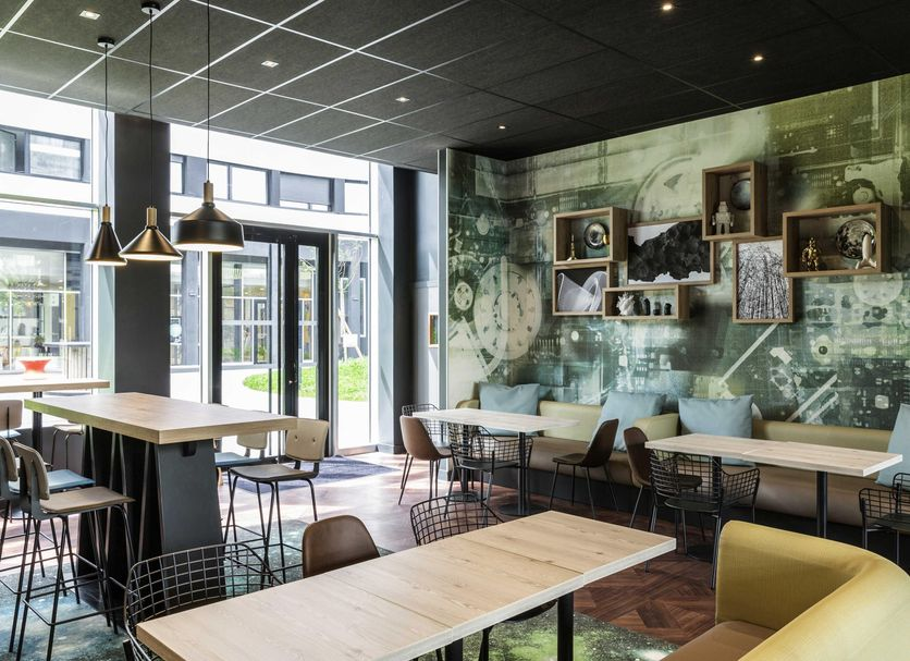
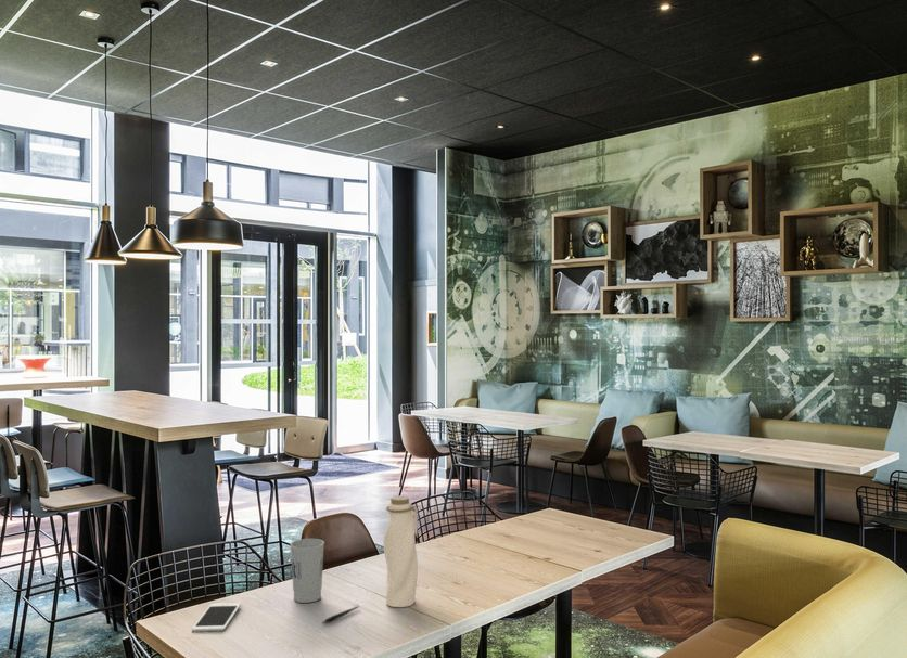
+ water bottle (401, 549)
+ cup (307, 570)
+ cell phone (217, 616)
+ pen (341, 614)
